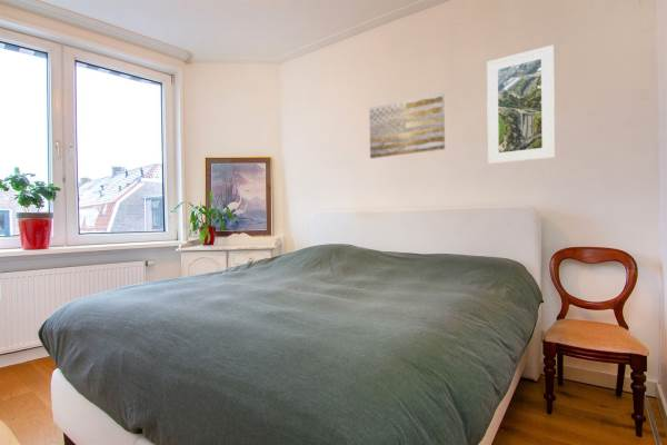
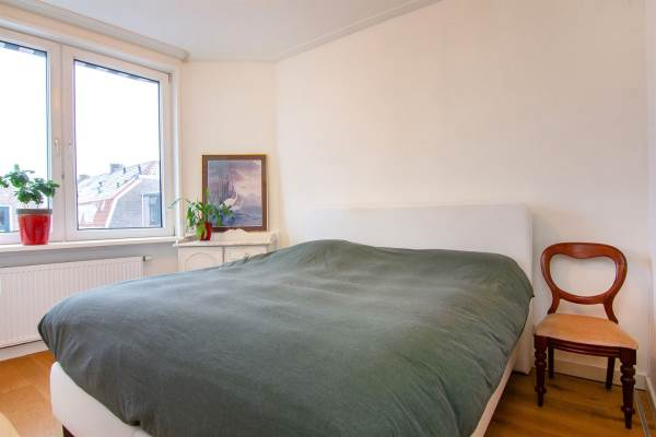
- wall art (405, 127)
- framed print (519, 107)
